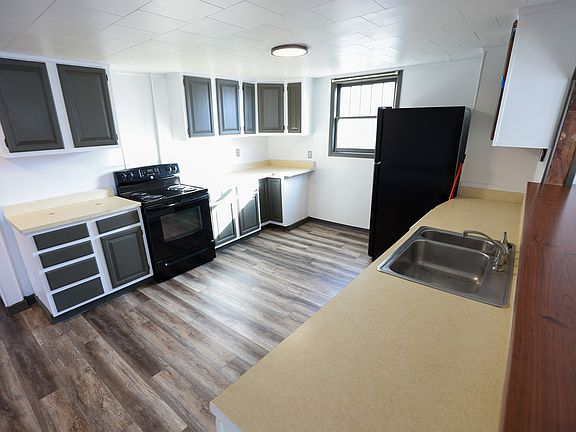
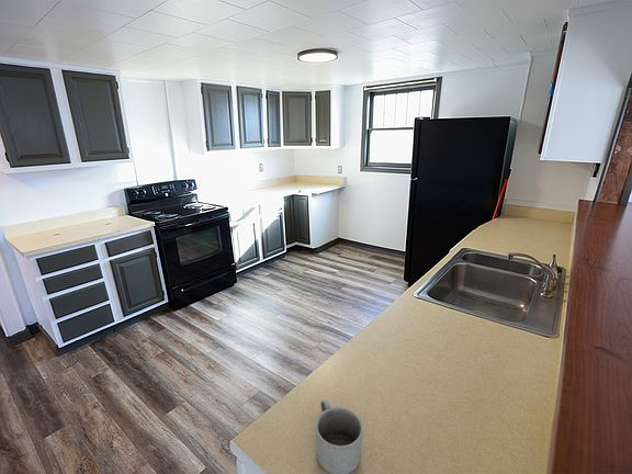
+ mug (336, 436)
